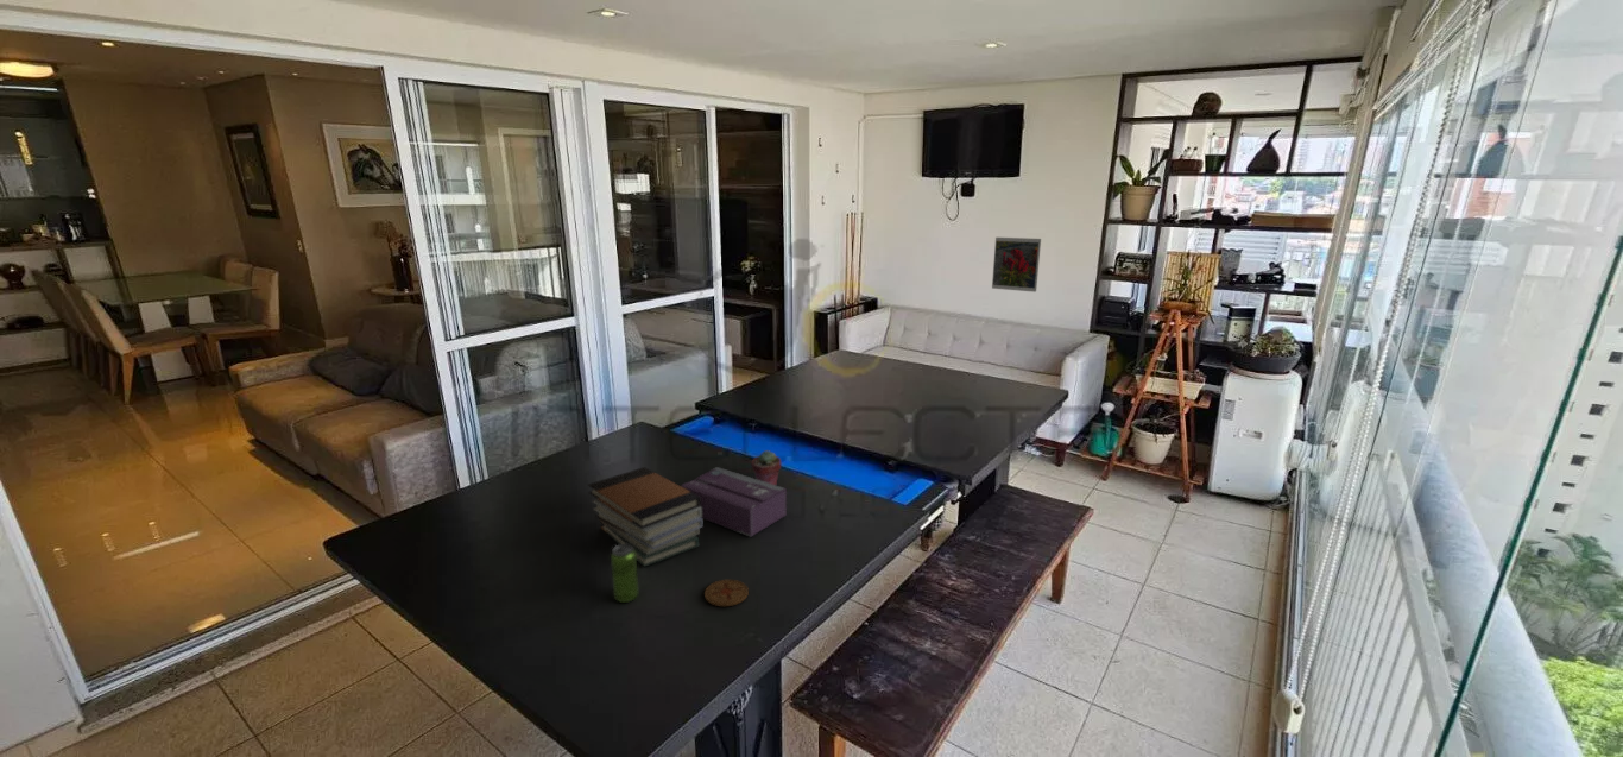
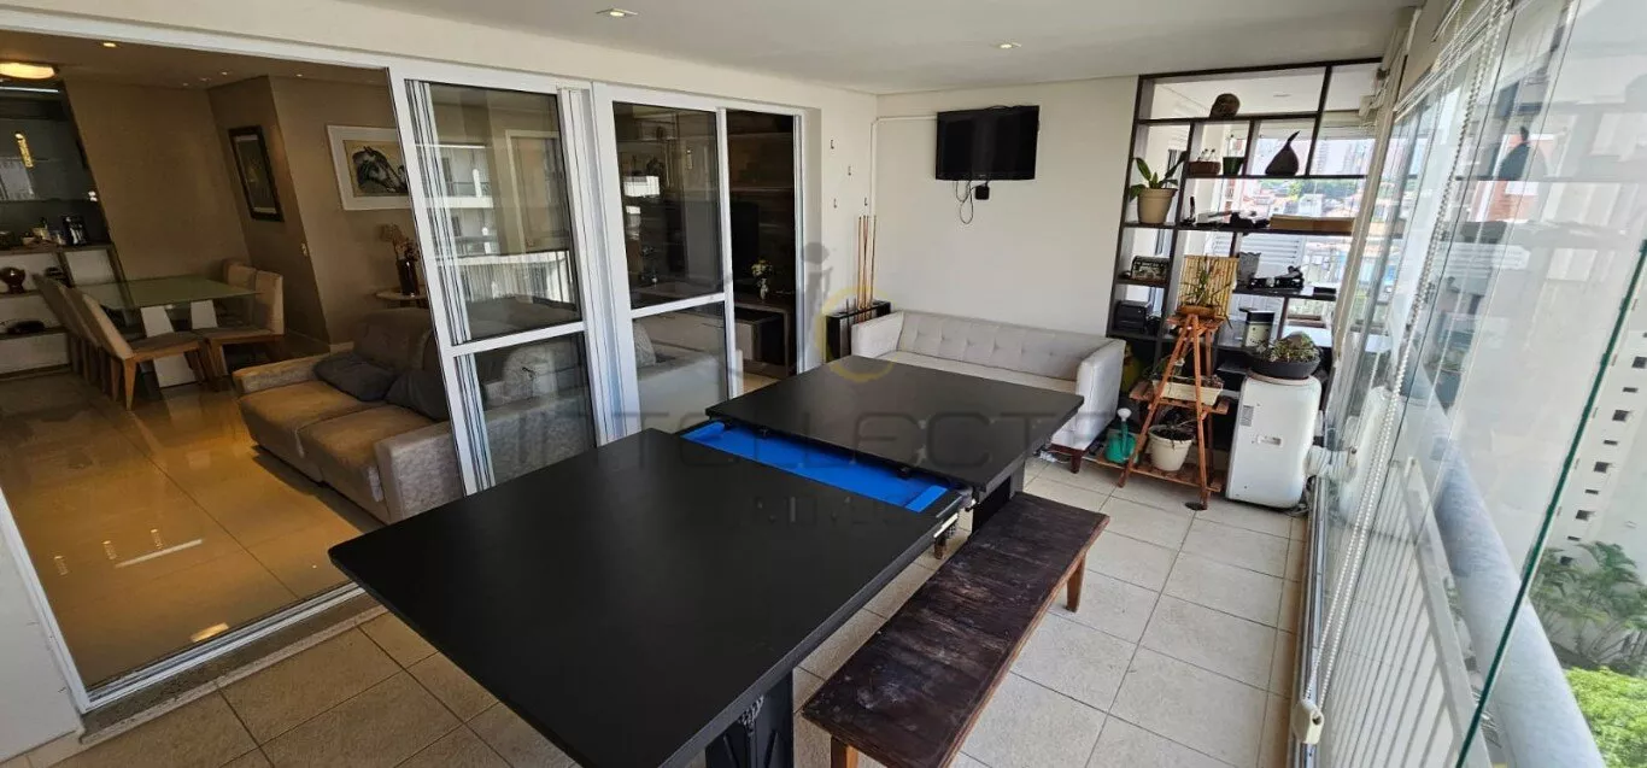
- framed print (1015, 264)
- beverage can (624, 573)
- potted succulent (766, 467)
- tissue box (733, 499)
- book stack (646, 513)
- coaster (726, 592)
